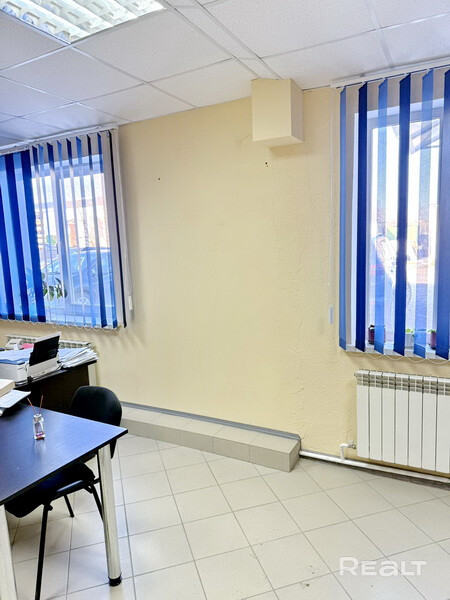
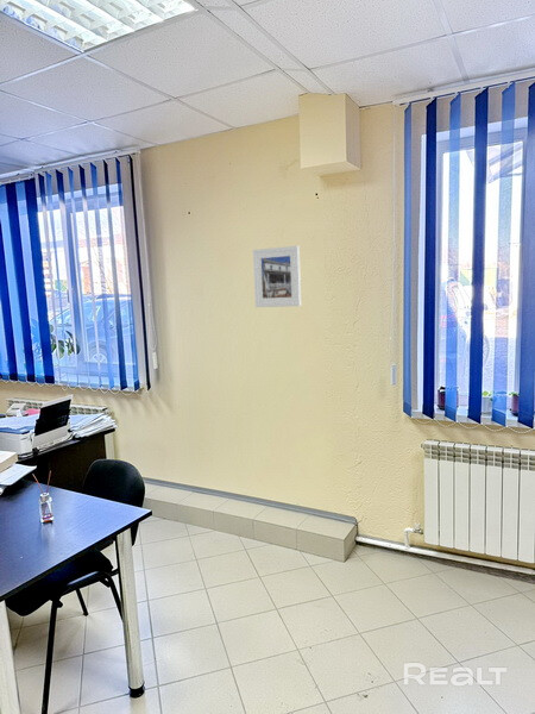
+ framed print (276, 277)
